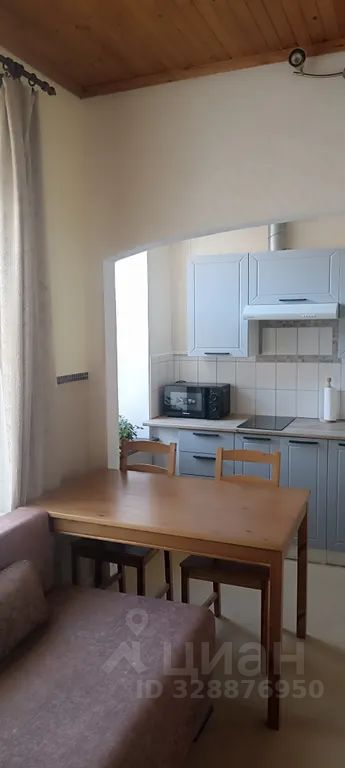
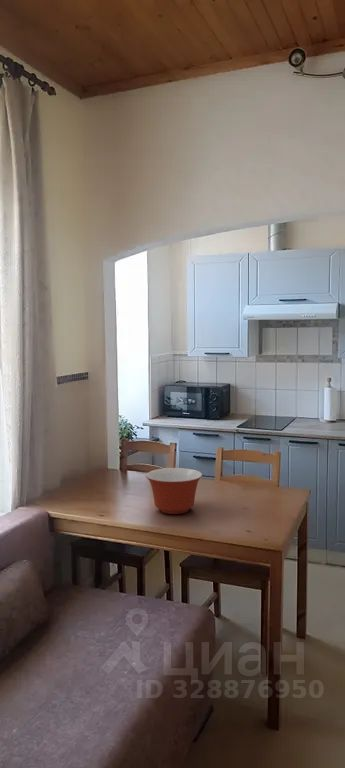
+ mixing bowl (174, 492)
